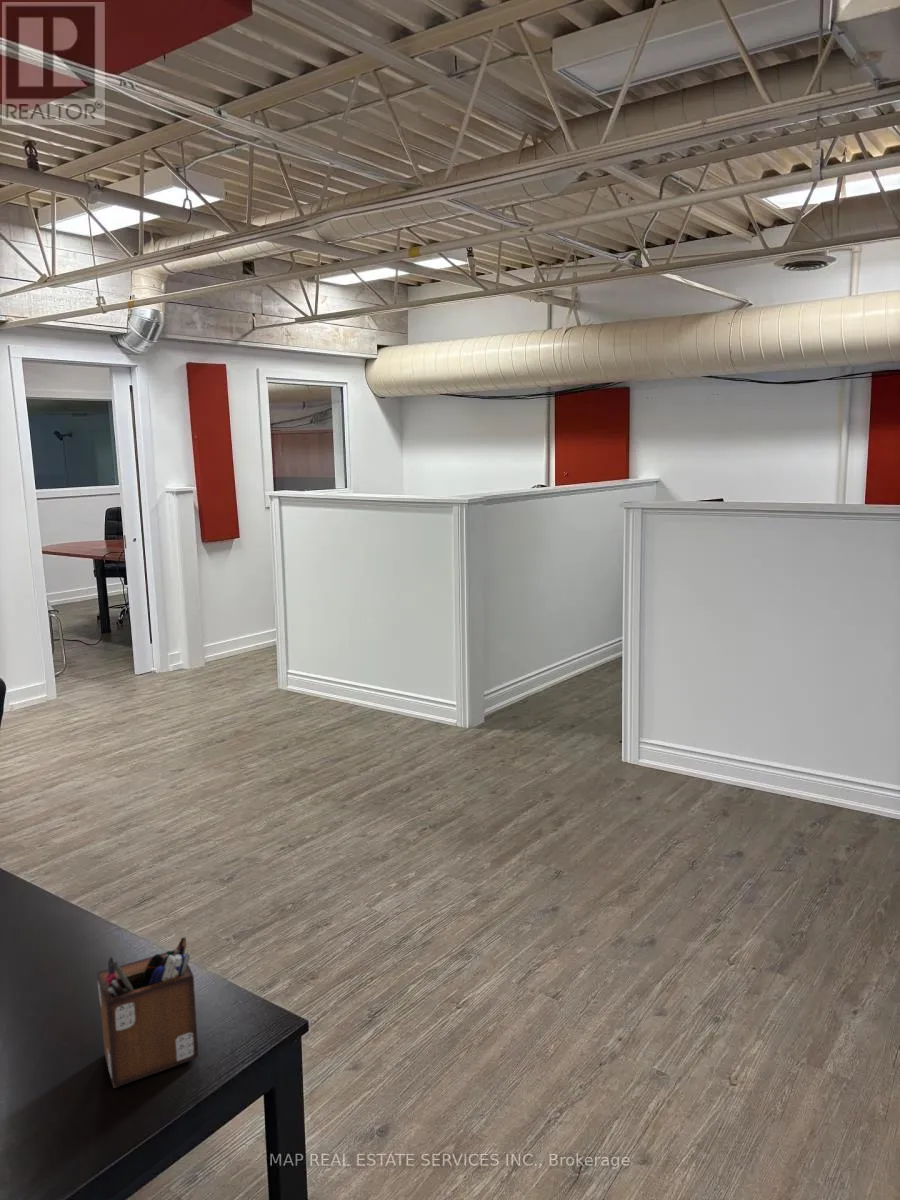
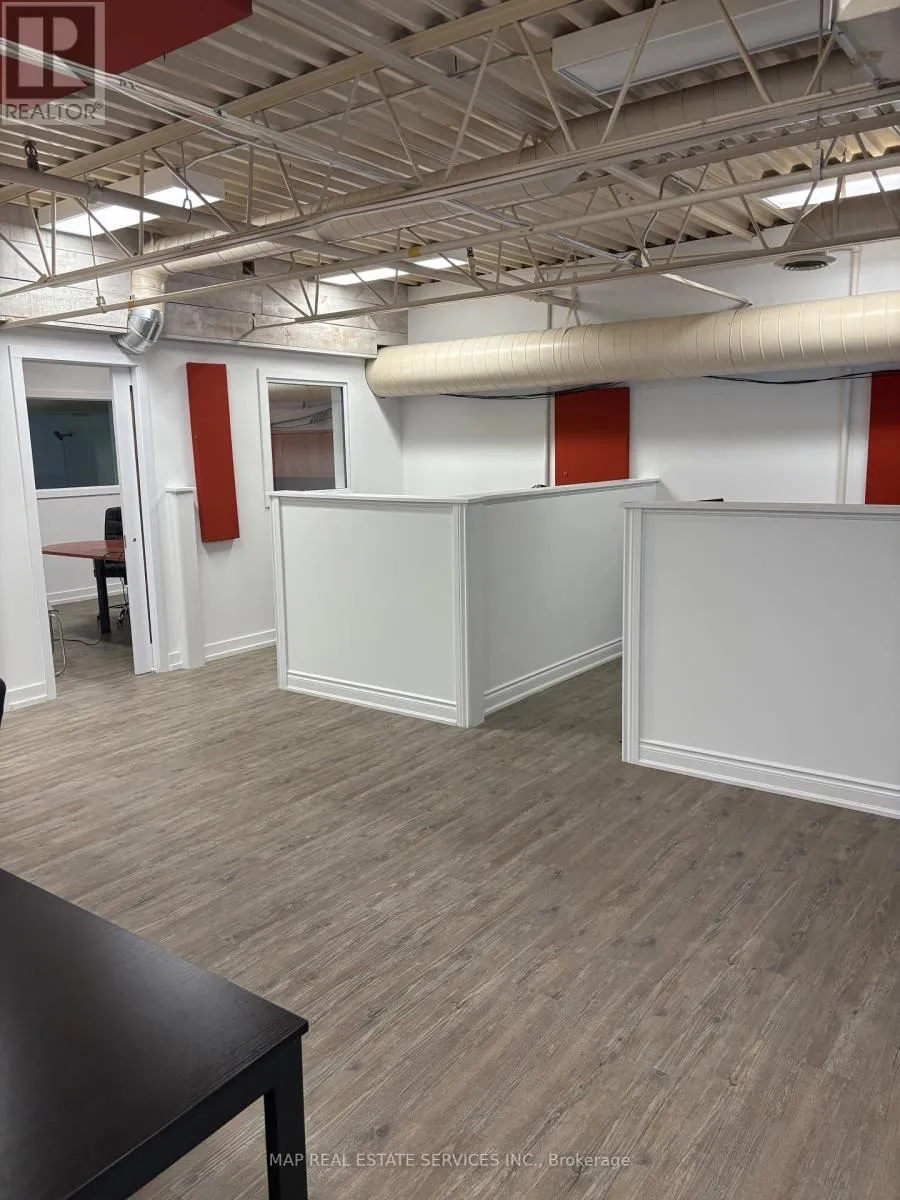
- desk organizer (147, 999)
